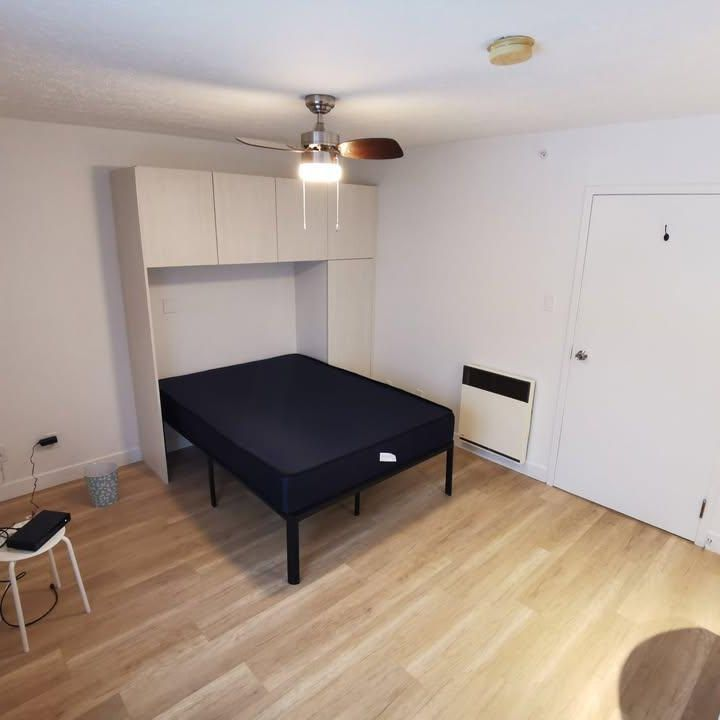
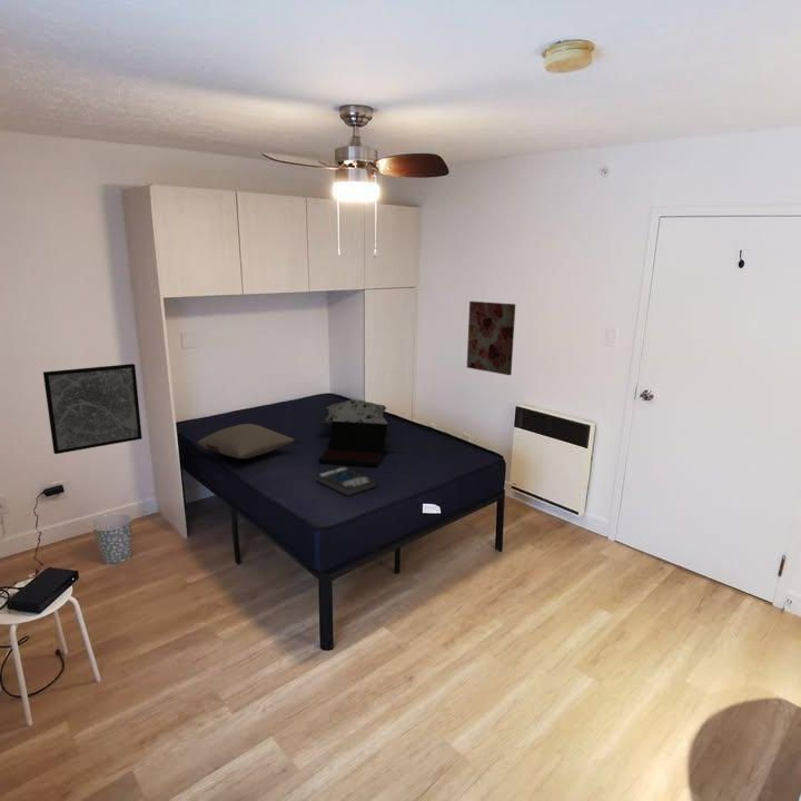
+ laptop (354, 442)
+ book (346, 479)
+ pillow (246, 441)
+ wall art (95, 407)
+ decorative pillow (355, 415)
+ wall art (490, 337)
